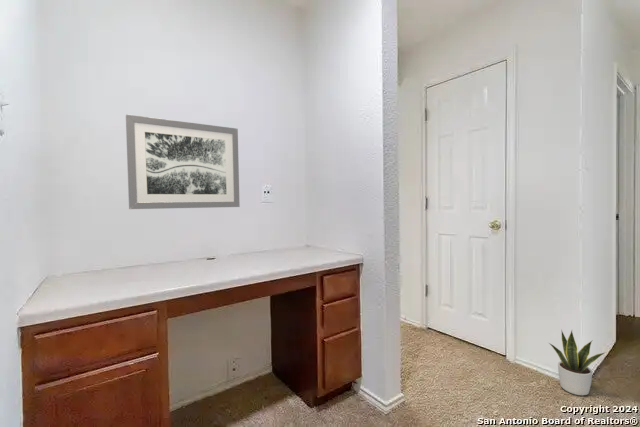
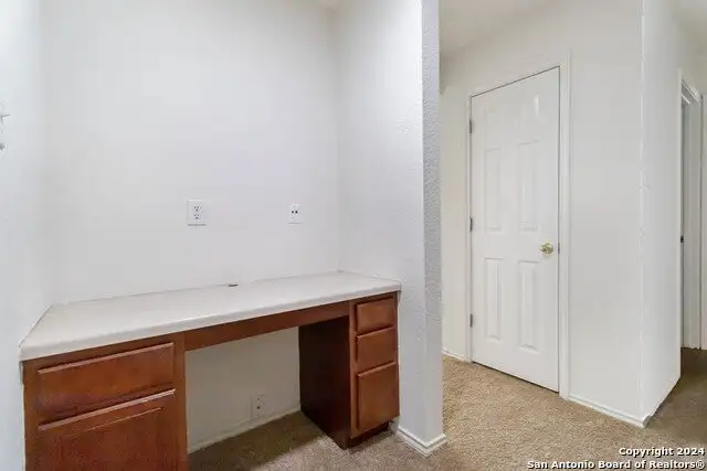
- wall art (187, 165)
- potted plant (575, 359)
